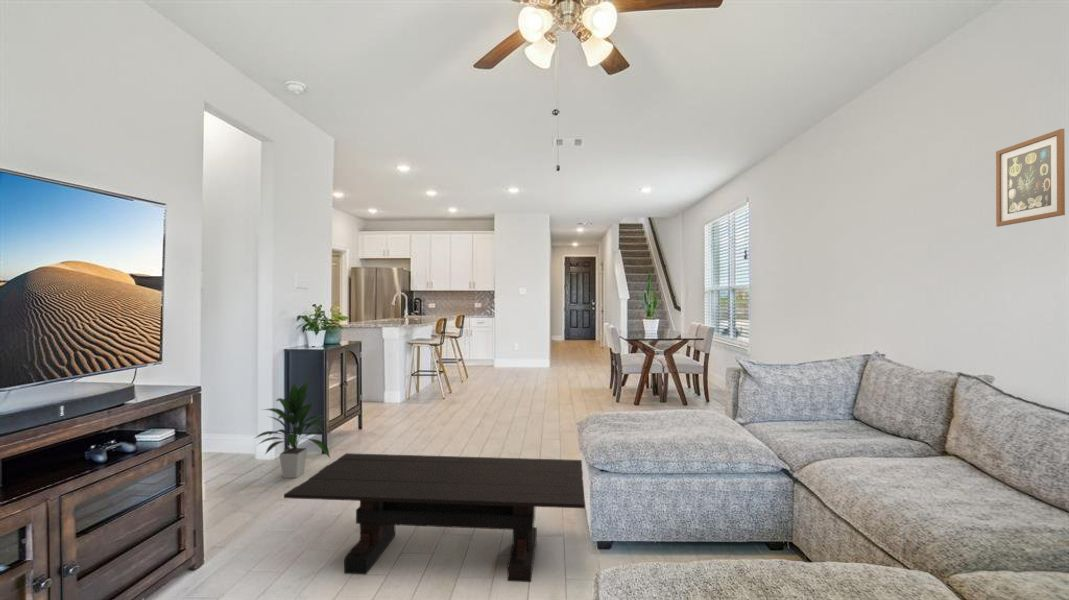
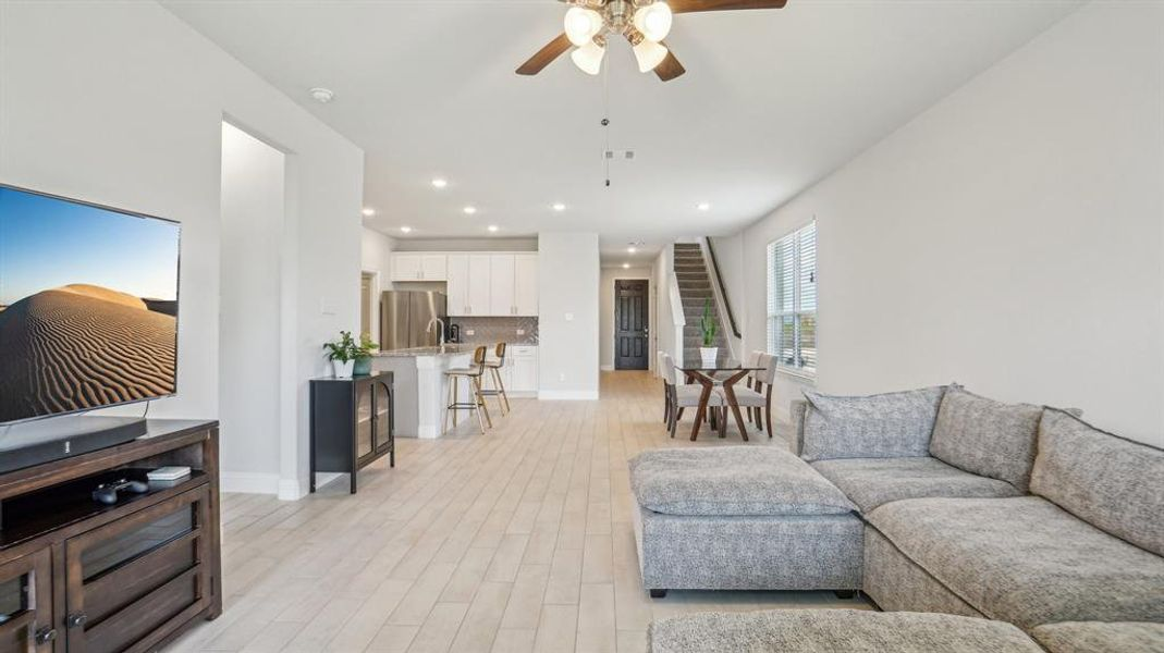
- wall art (1027, 181)
- coffee table (447, 515)
- indoor plant (295, 429)
